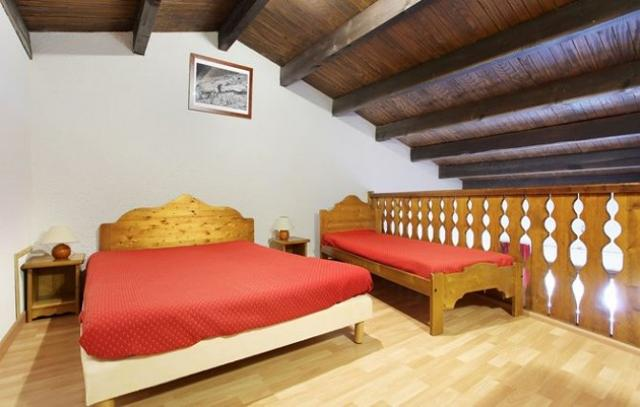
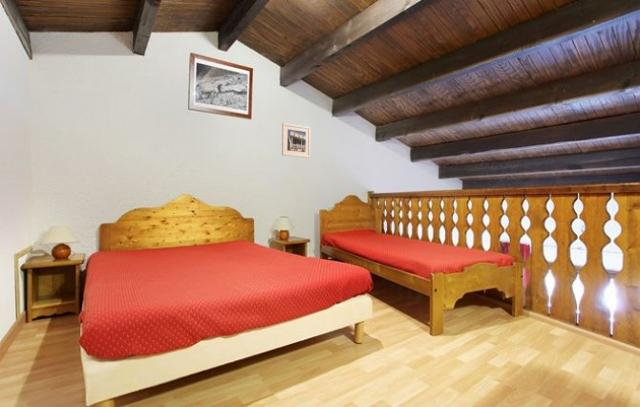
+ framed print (296, 141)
